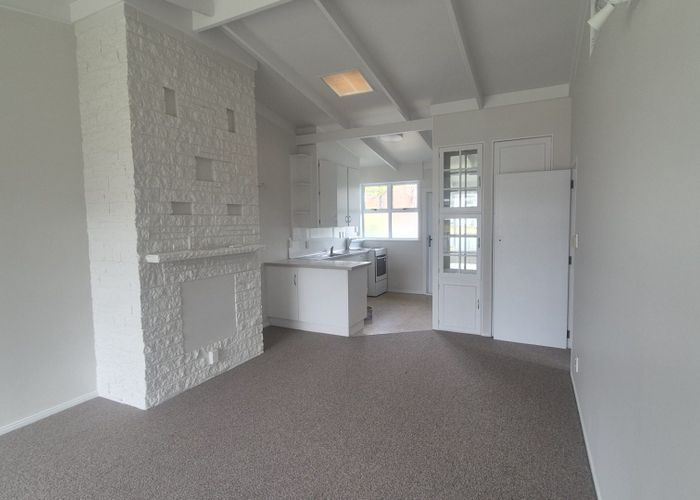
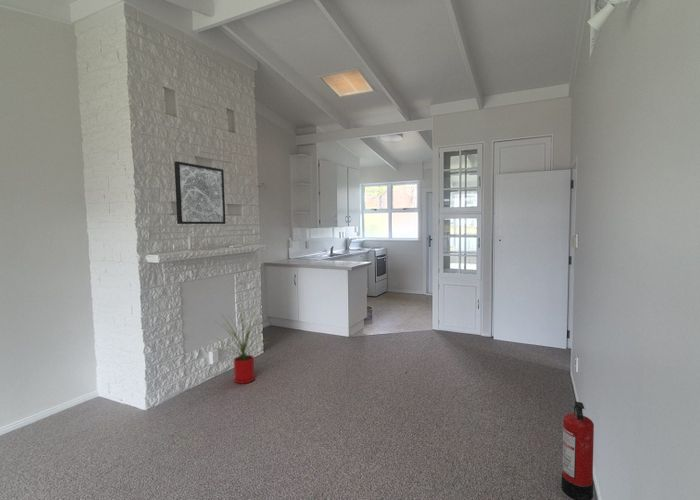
+ wall art (201, 195)
+ house plant (242, 344)
+ fire extinguisher (577, 442)
